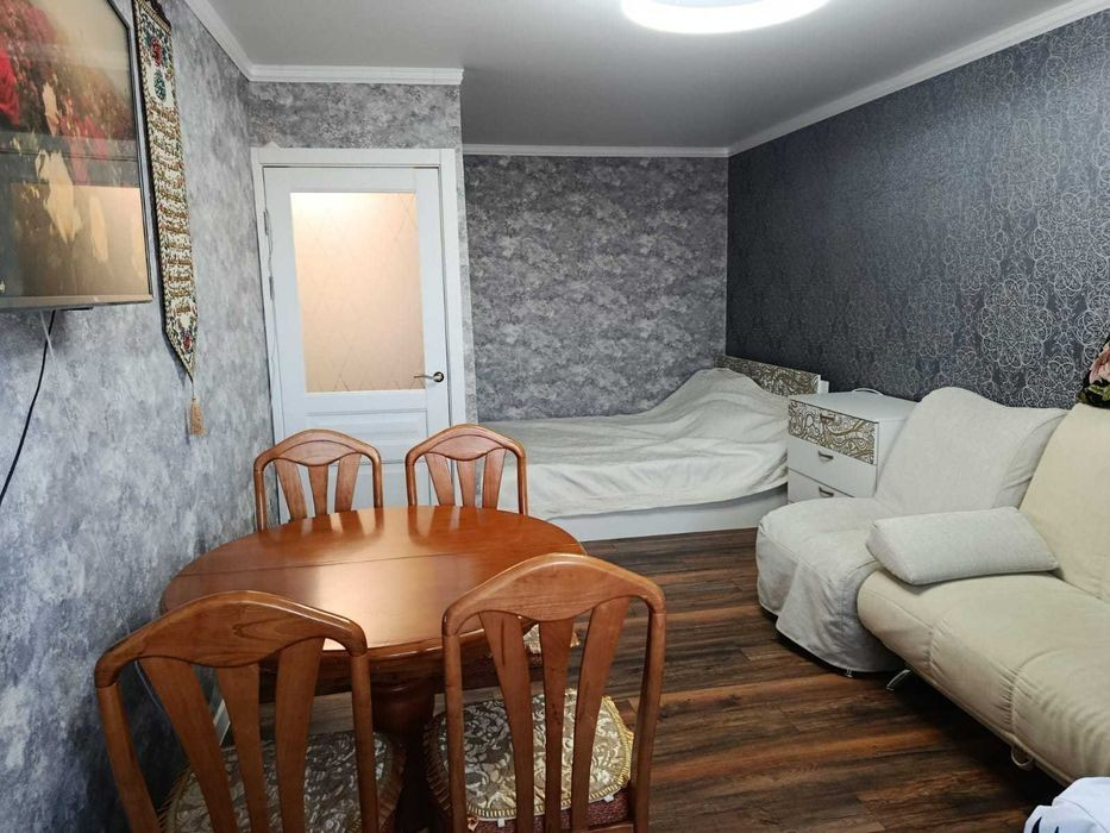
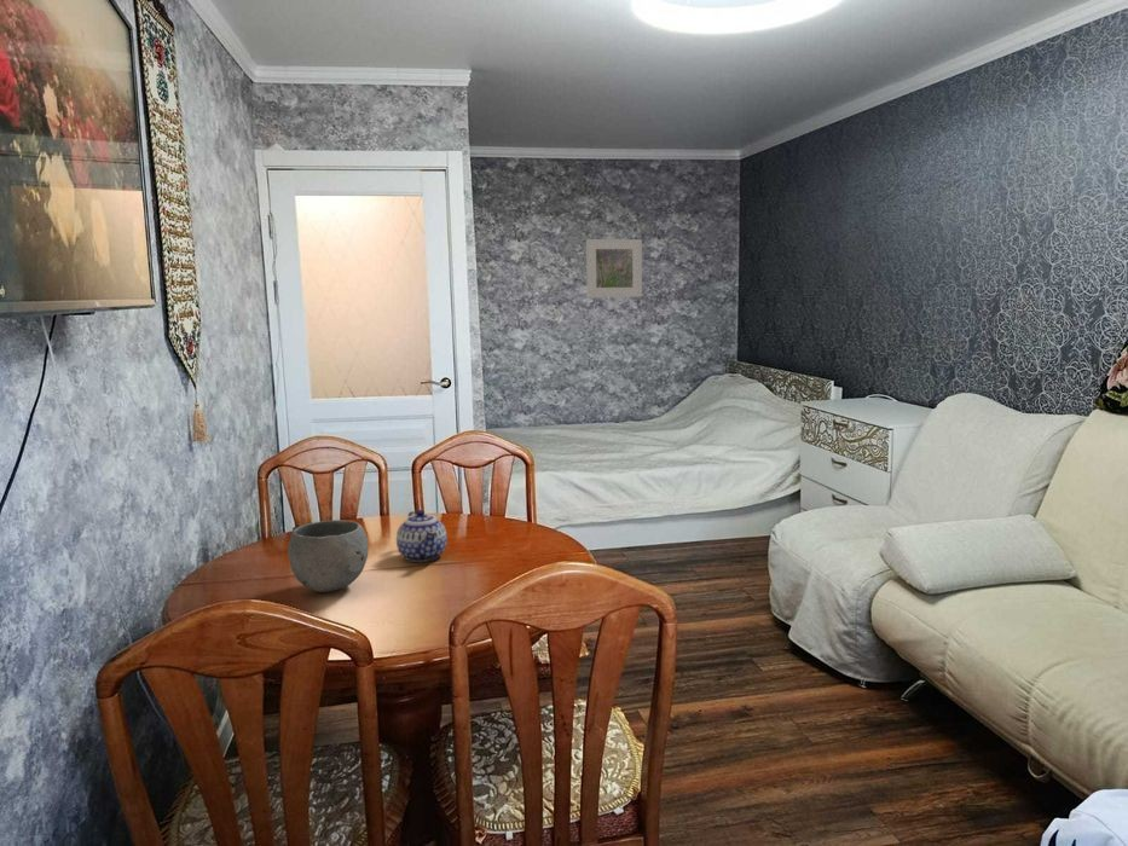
+ teapot (421, 533)
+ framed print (614, 268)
+ bowl (330, 558)
